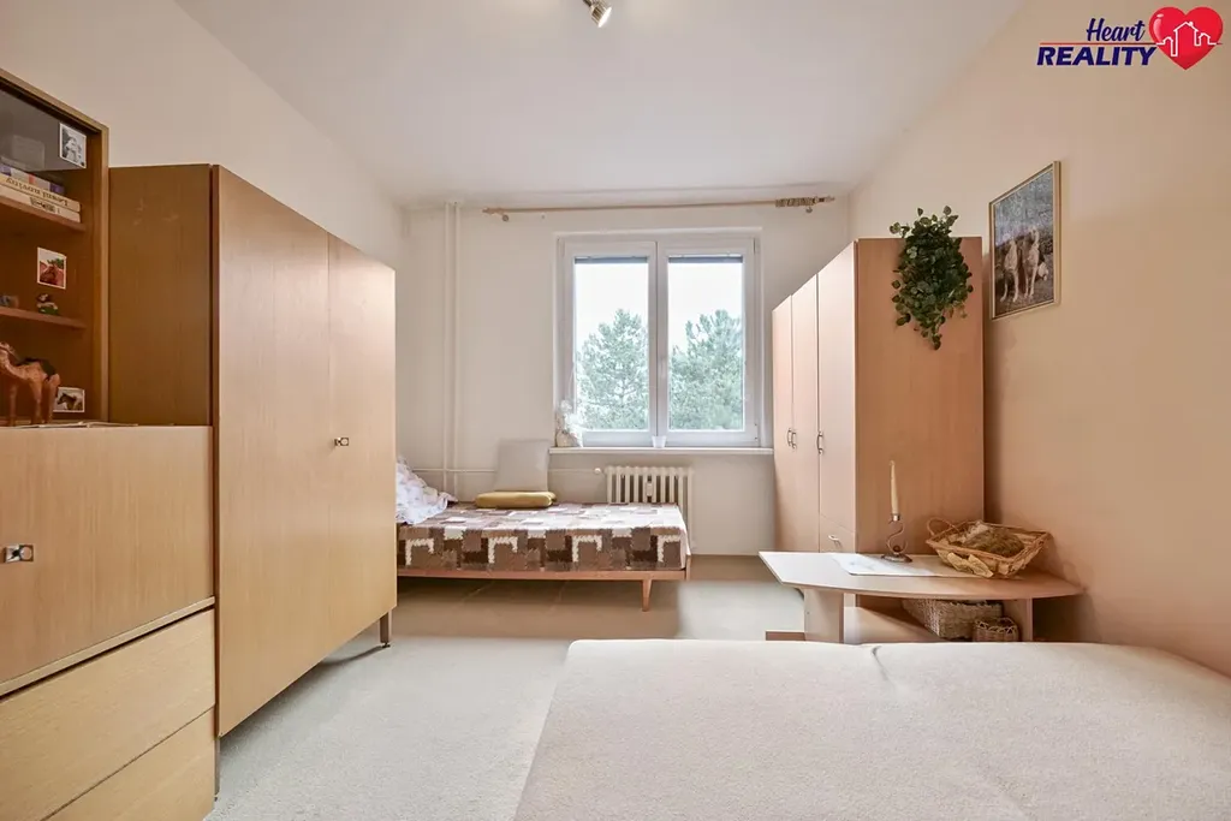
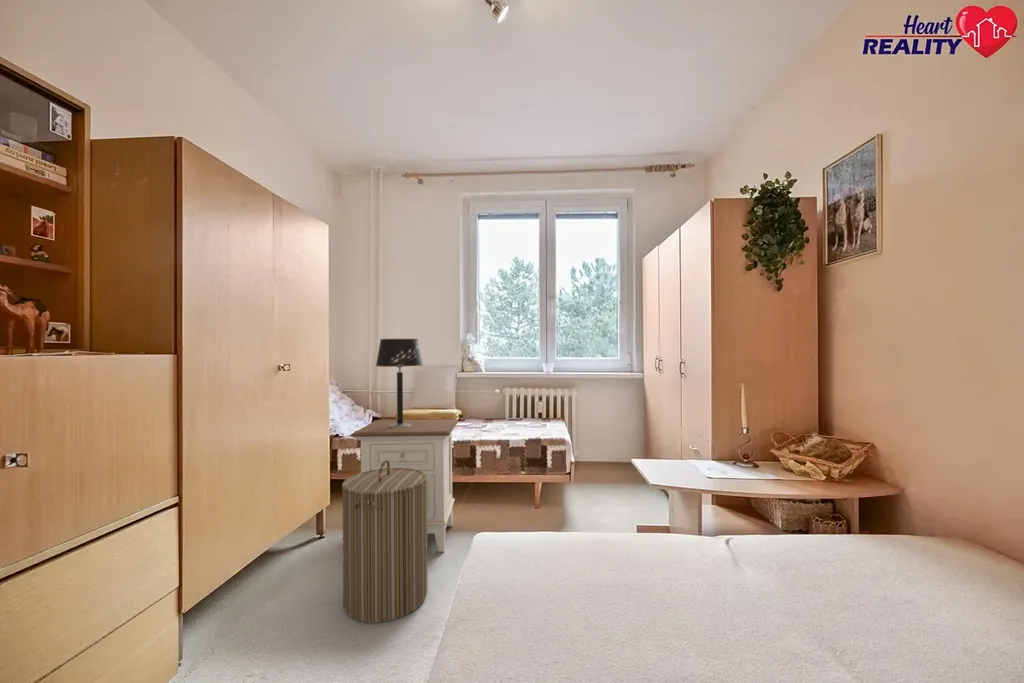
+ nightstand (410, 468)
+ laundry hamper (386, 528)
+ table lamp (399, 382)
